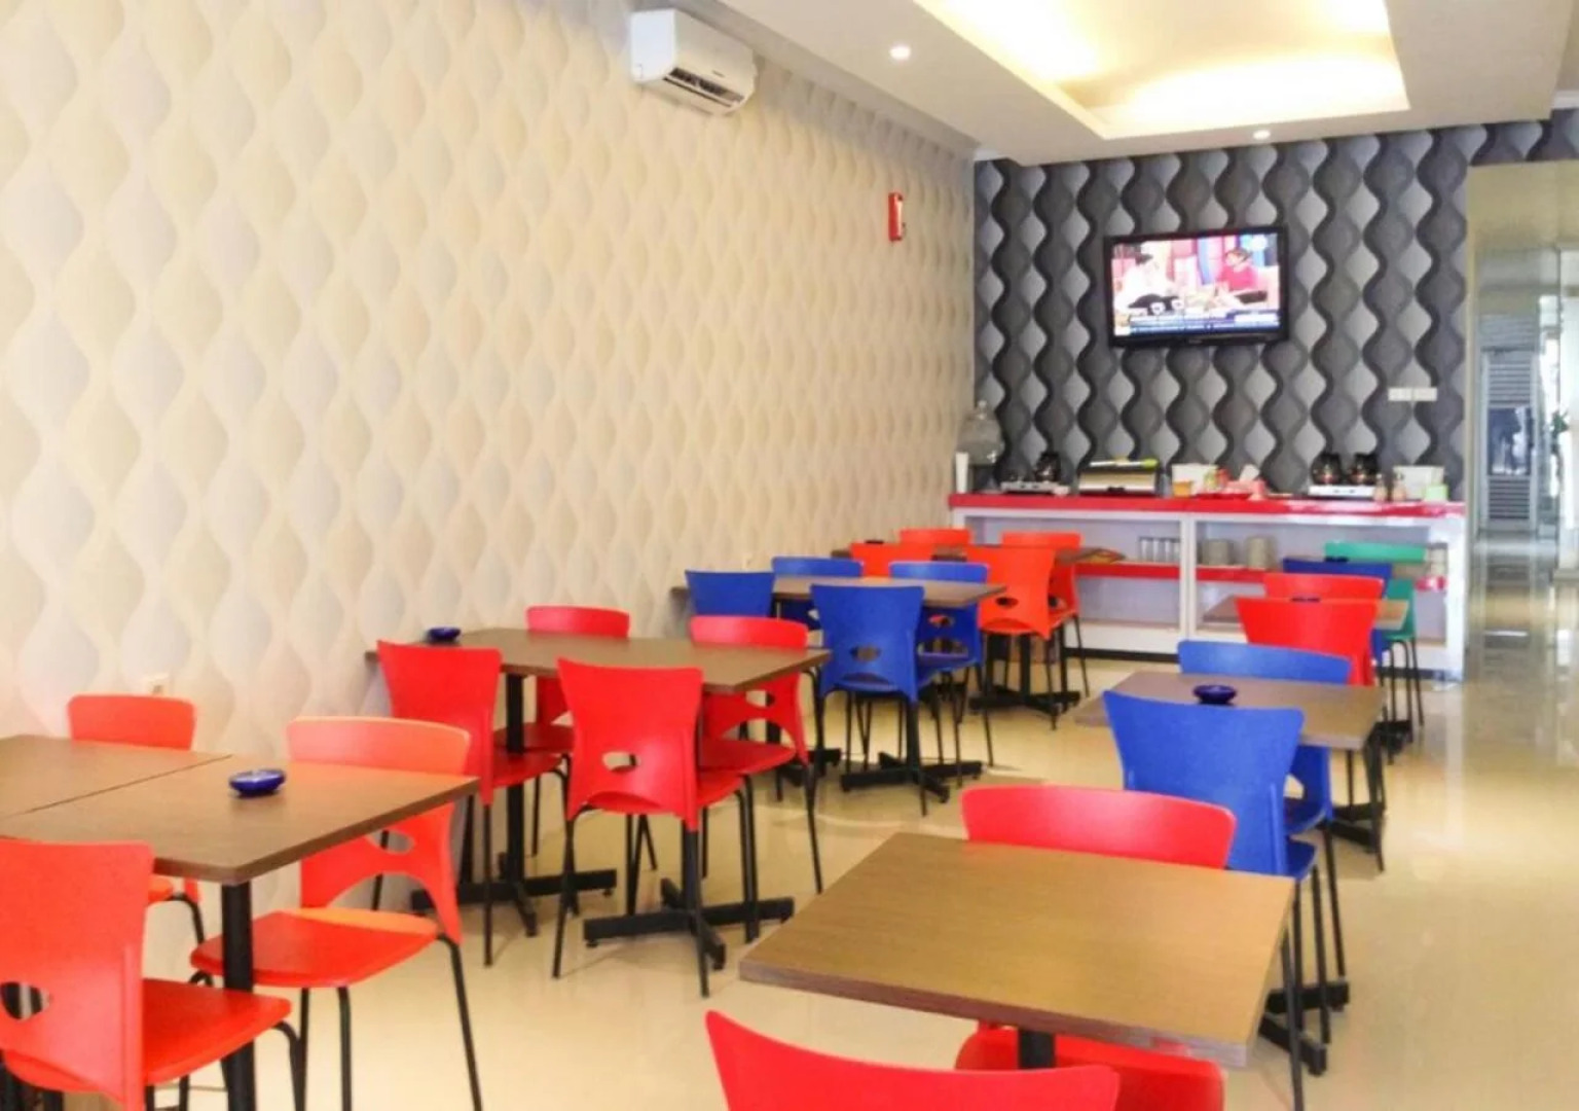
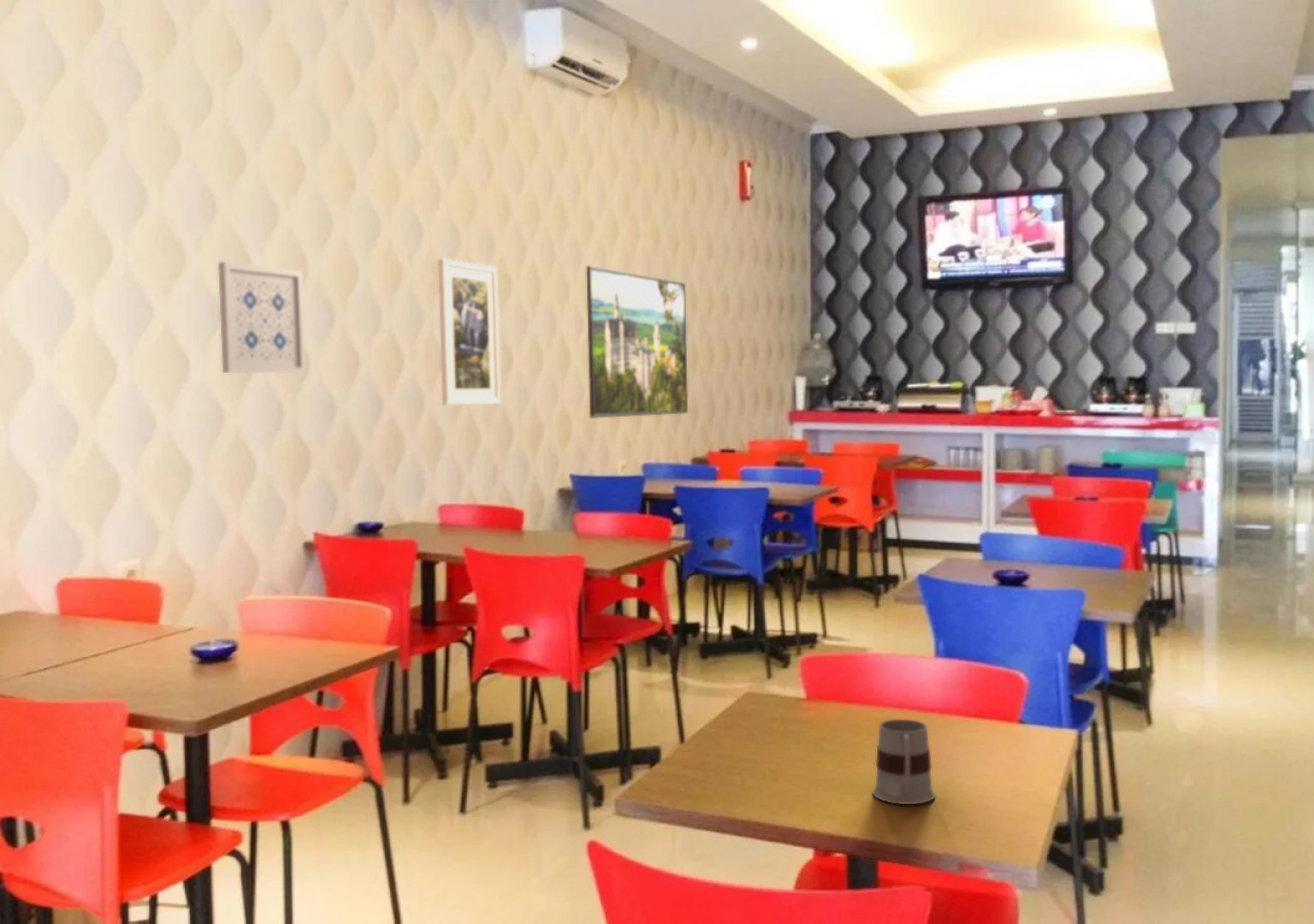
+ wall art (263, 320)
+ mug (904, 762)
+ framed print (641, 345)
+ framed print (471, 334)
